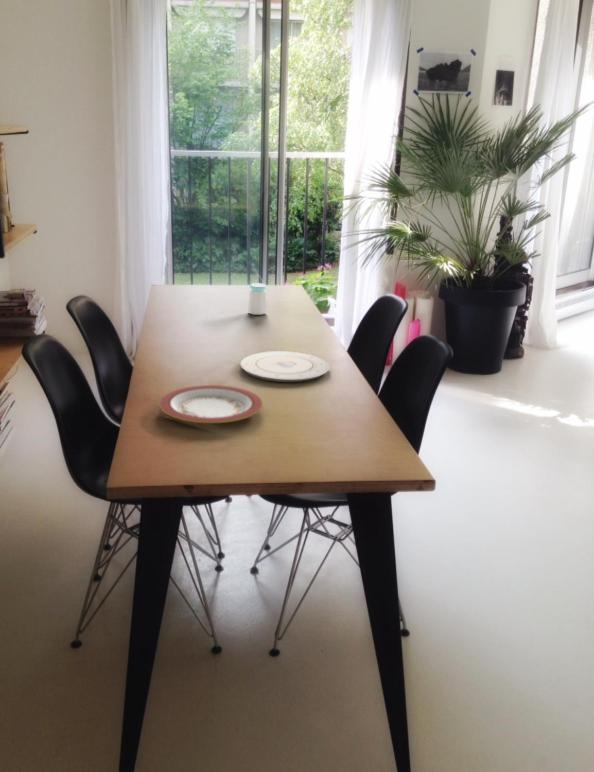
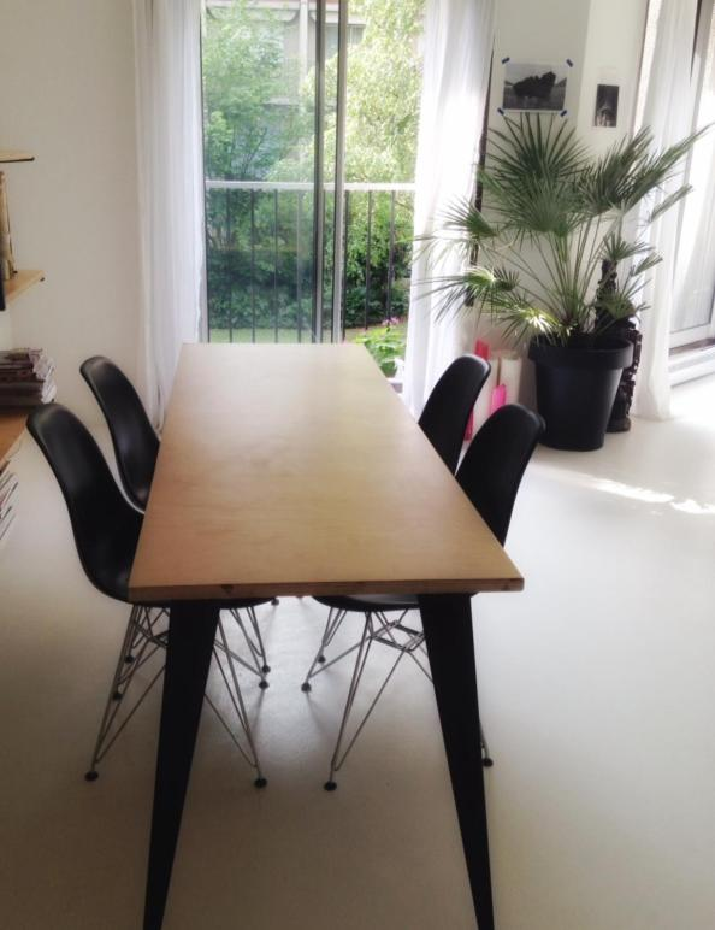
- salt shaker (257, 298)
- plate (284, 366)
- plate (211, 406)
